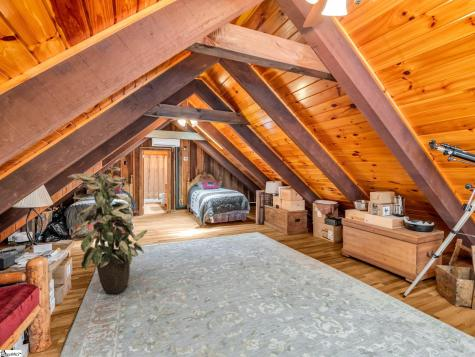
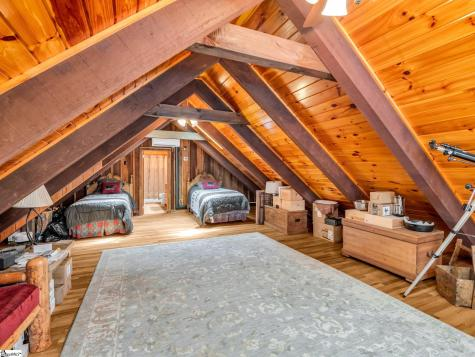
- indoor plant (108, 229)
